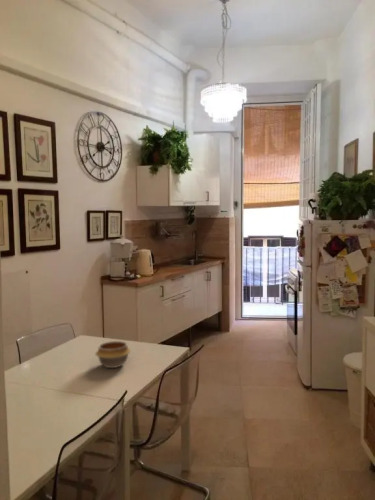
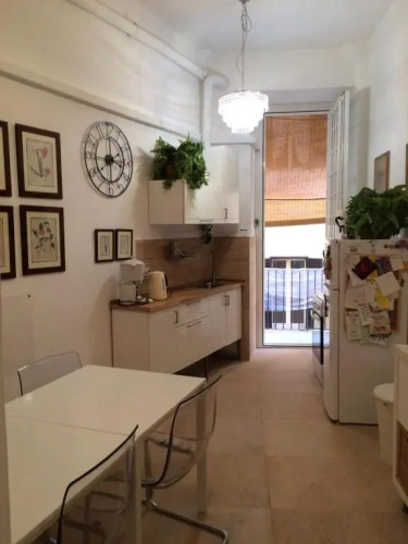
- bowl (113, 354)
